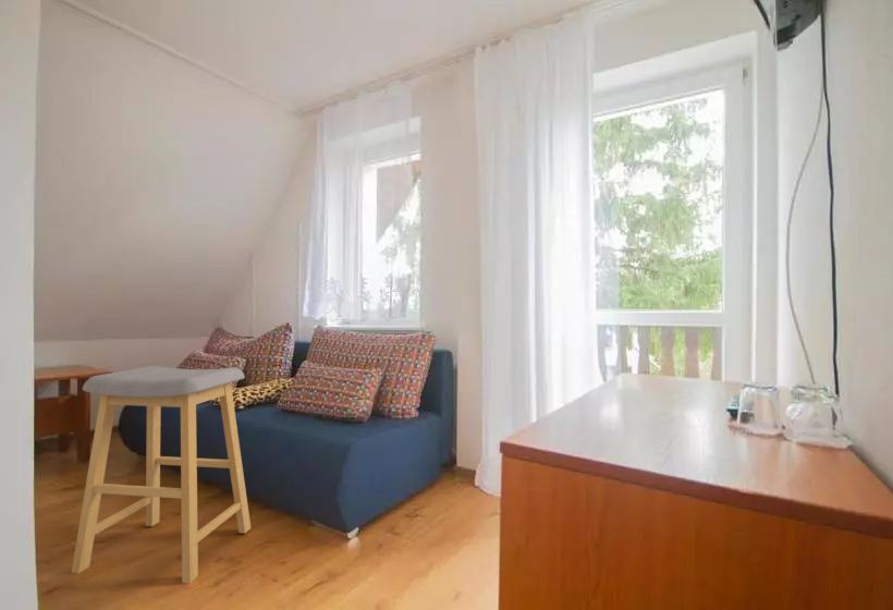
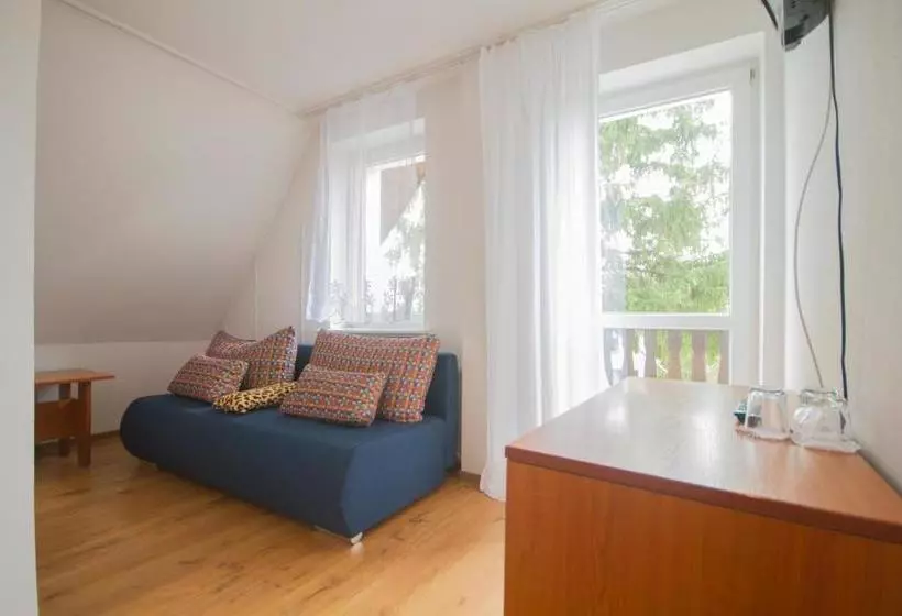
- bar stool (169, 460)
